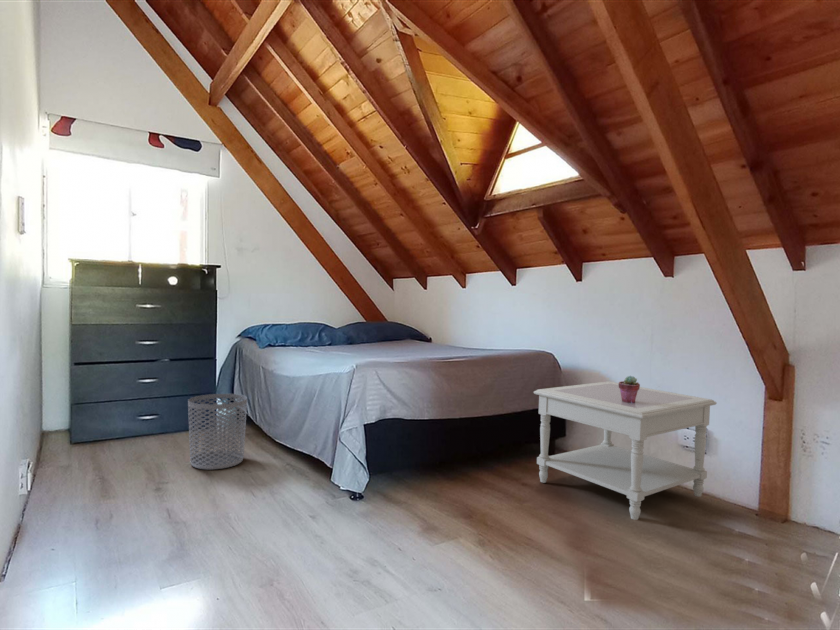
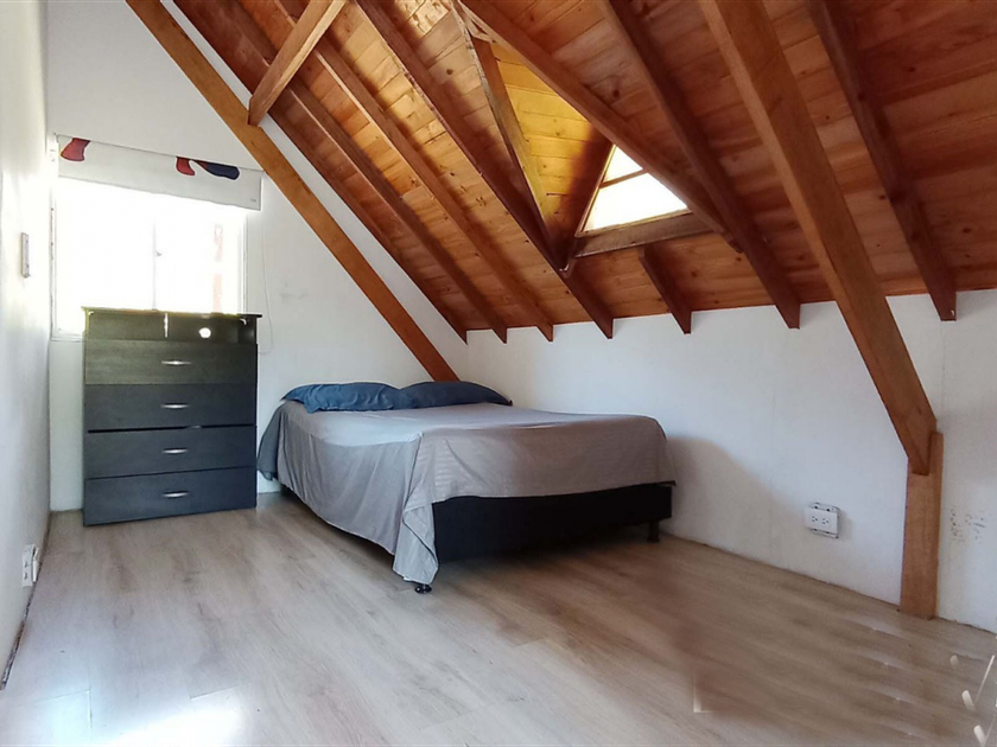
- potted succulent (629, 388)
- side table (619, 447)
- waste bin (217, 430)
